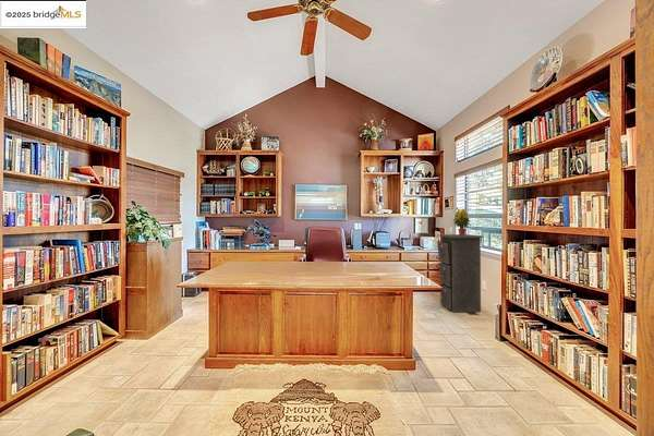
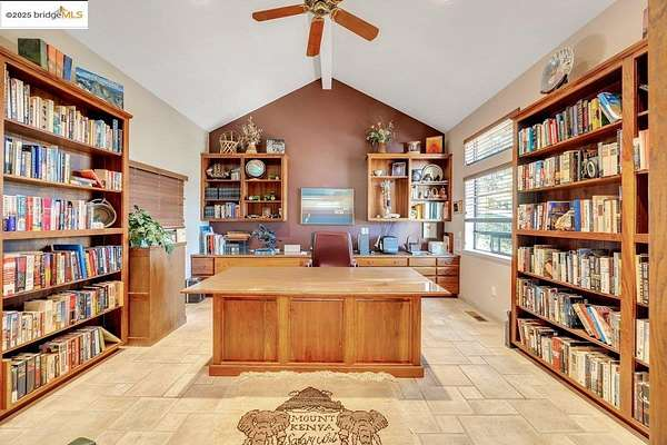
- filing cabinet (457, 271)
- potted plant (461, 221)
